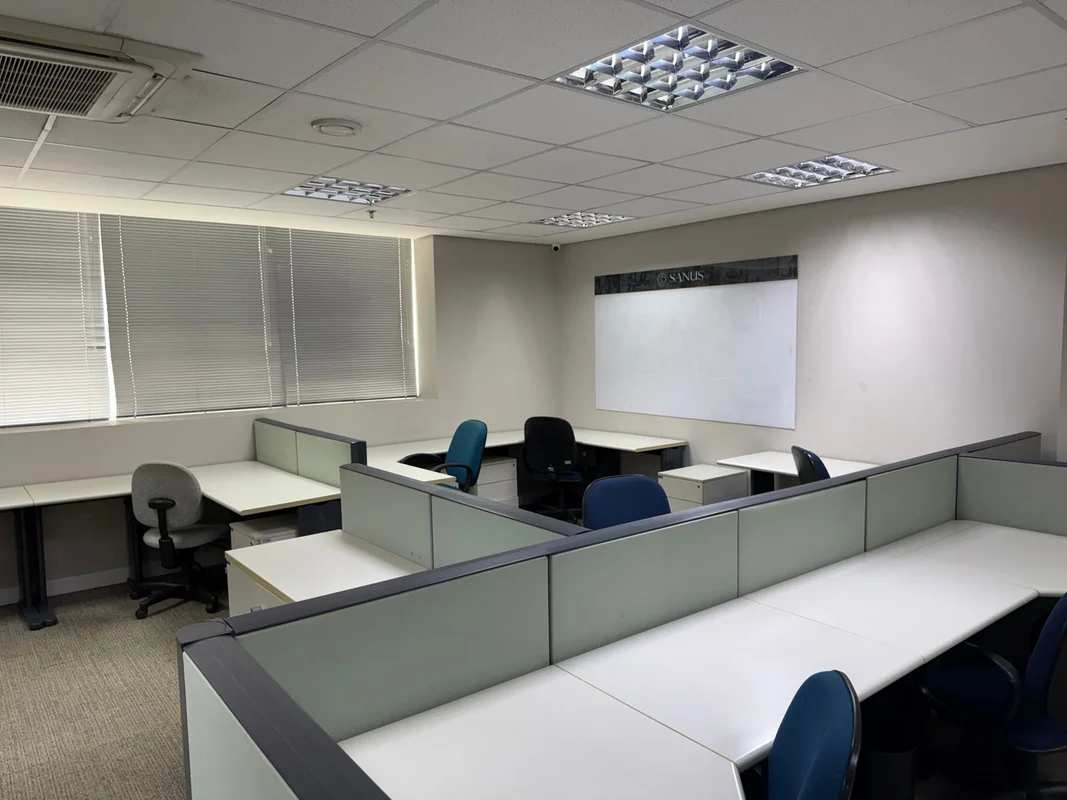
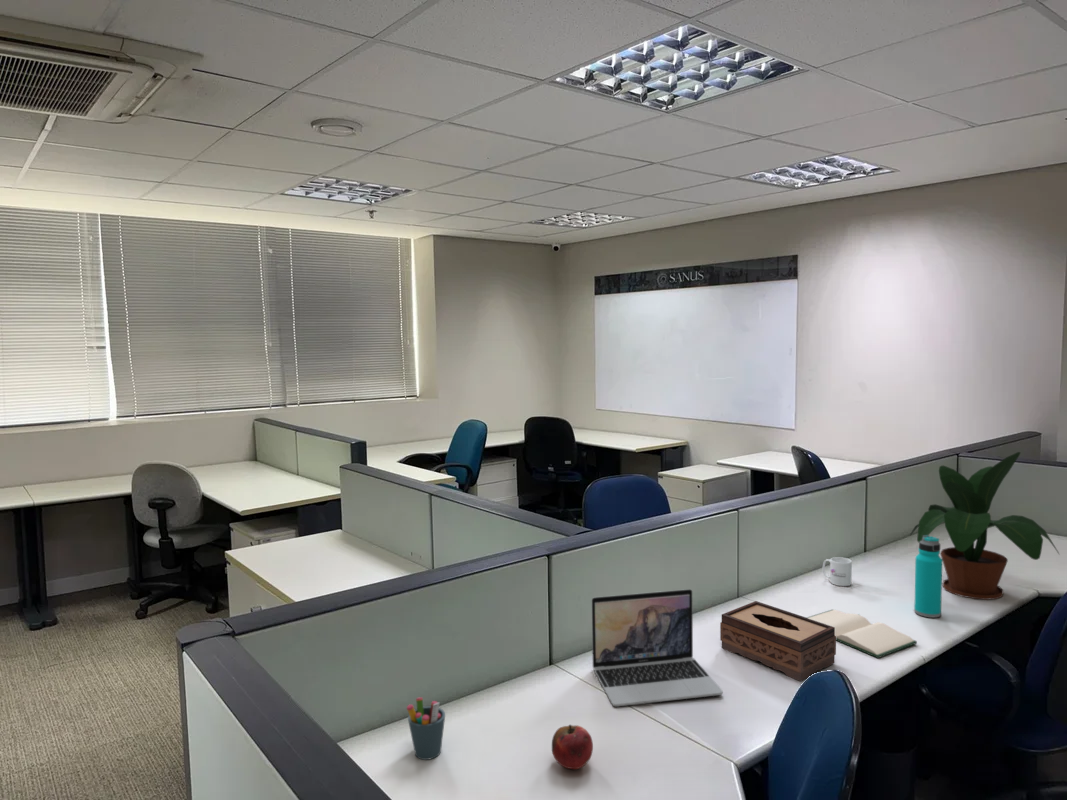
+ tissue box (776, 638)
+ laptop (655, 644)
+ pen holder (426, 724)
+ mug (836, 570)
+ fruit (572, 745)
+ water bottle (928, 575)
+ potted plant (972, 520)
+ hardback book (853, 629)
